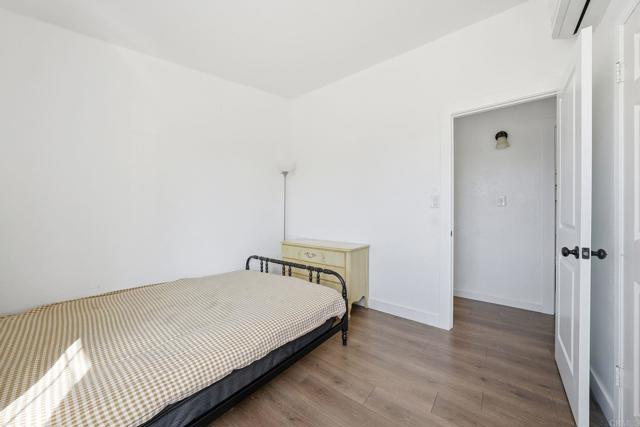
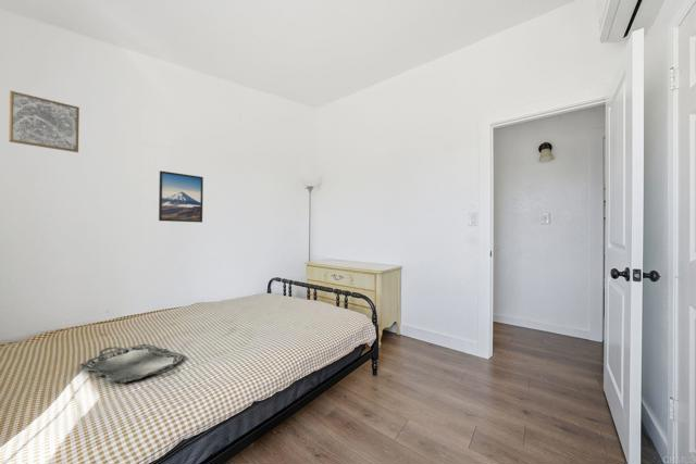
+ serving tray (134, 361)
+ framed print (182, 198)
+ wall art (46, 123)
